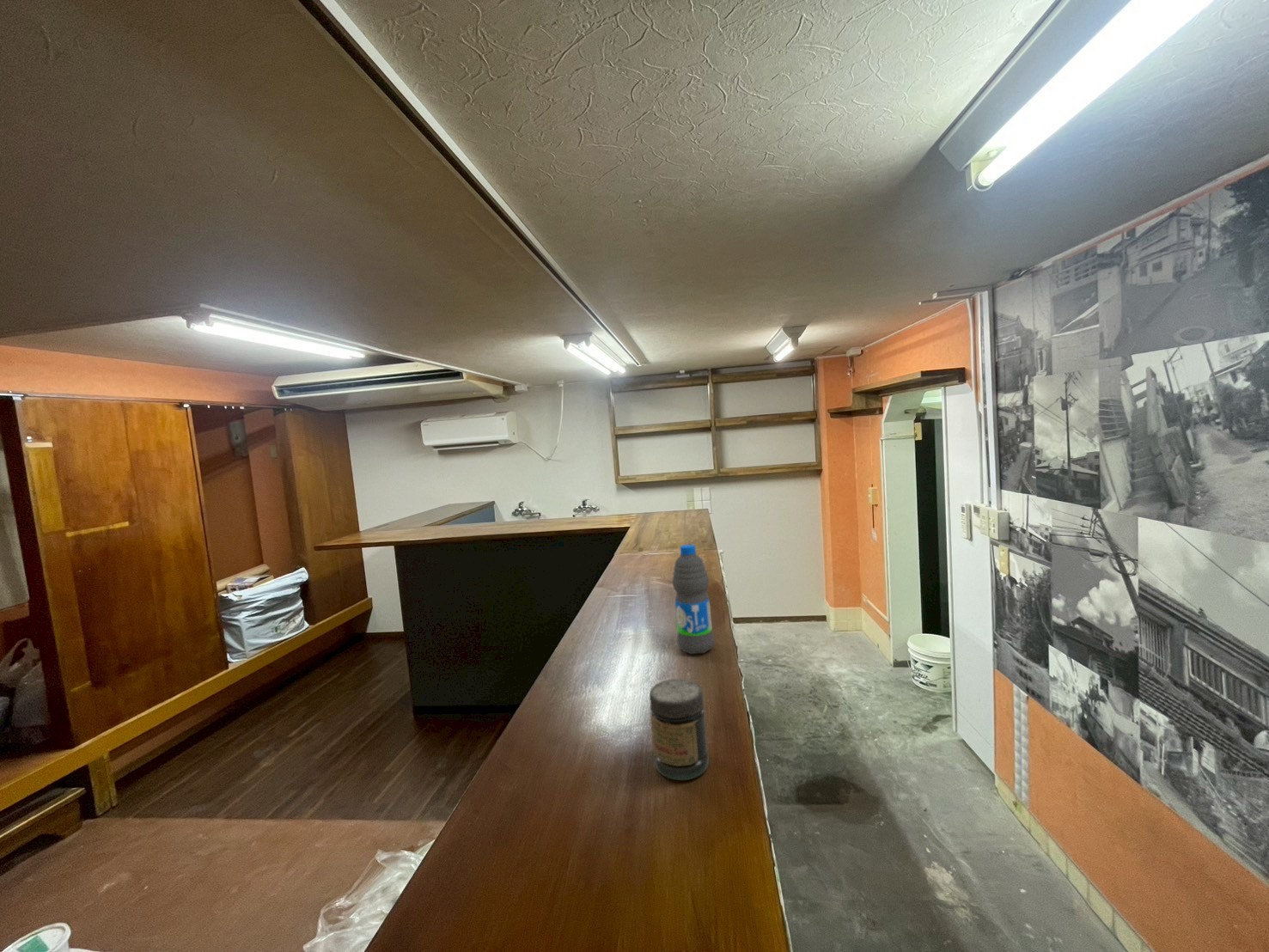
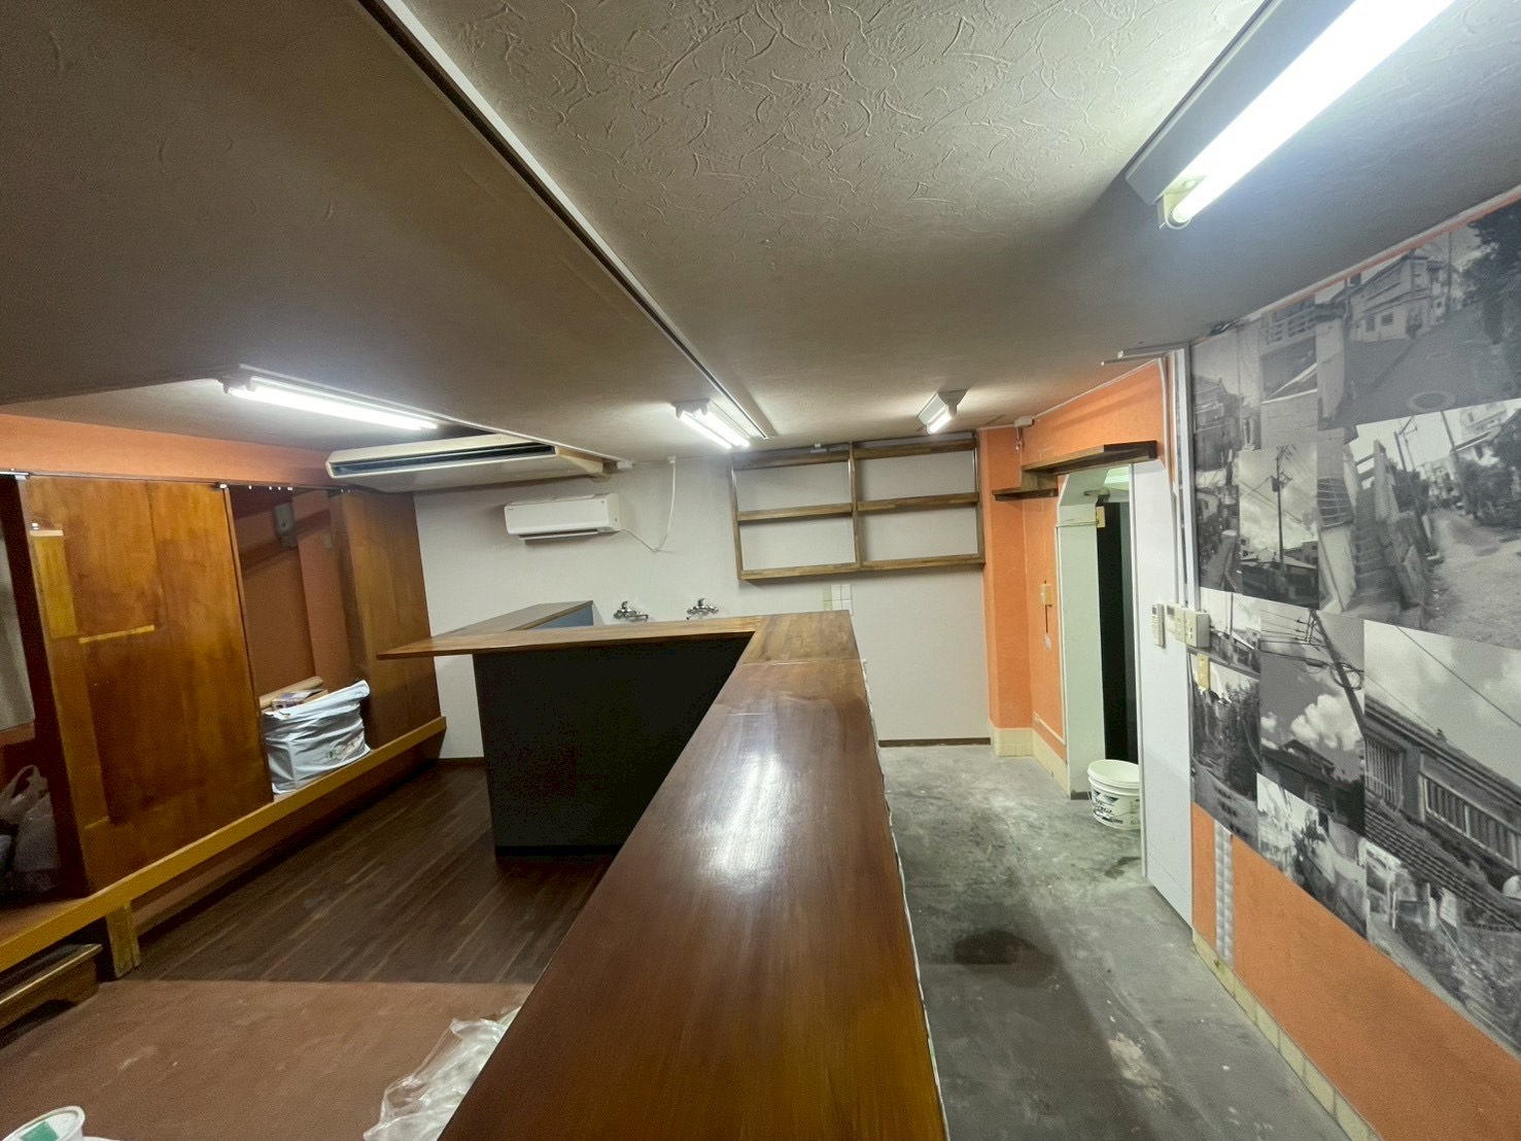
- water bottle (692, 597)
- jar (678, 726)
